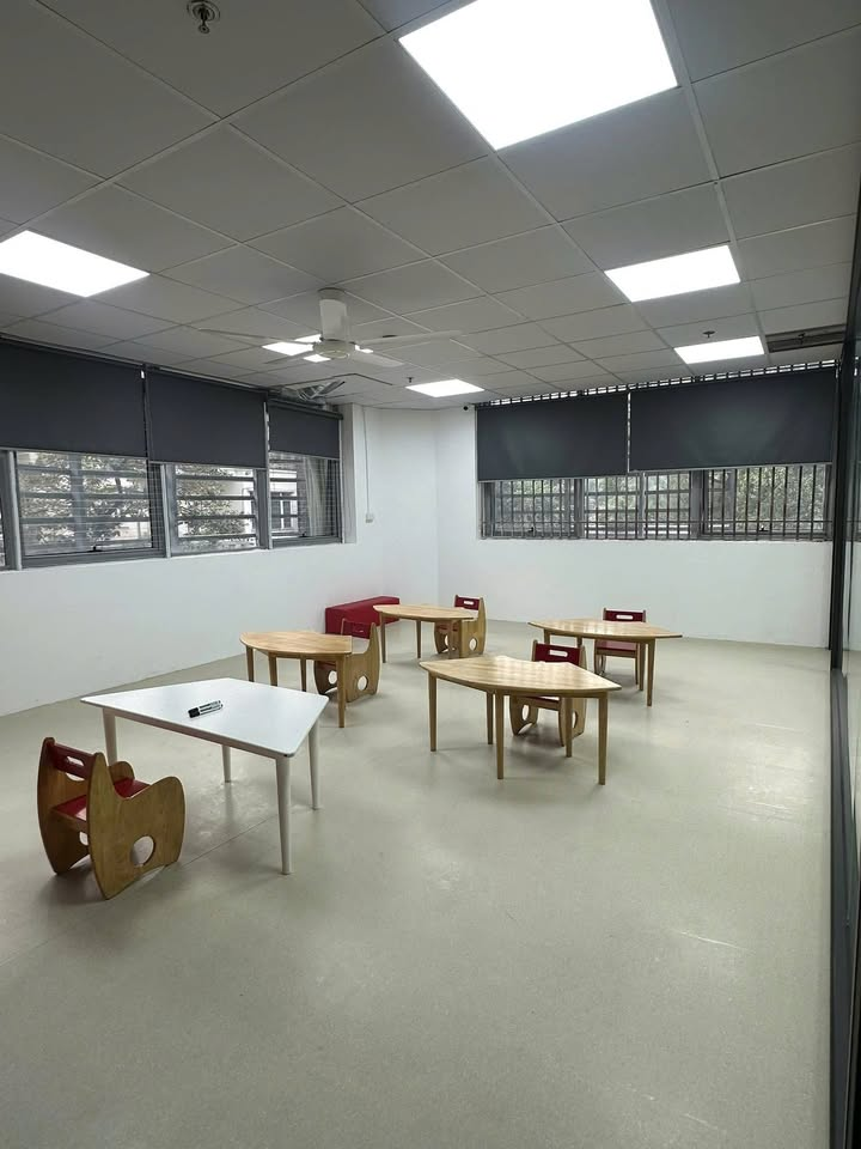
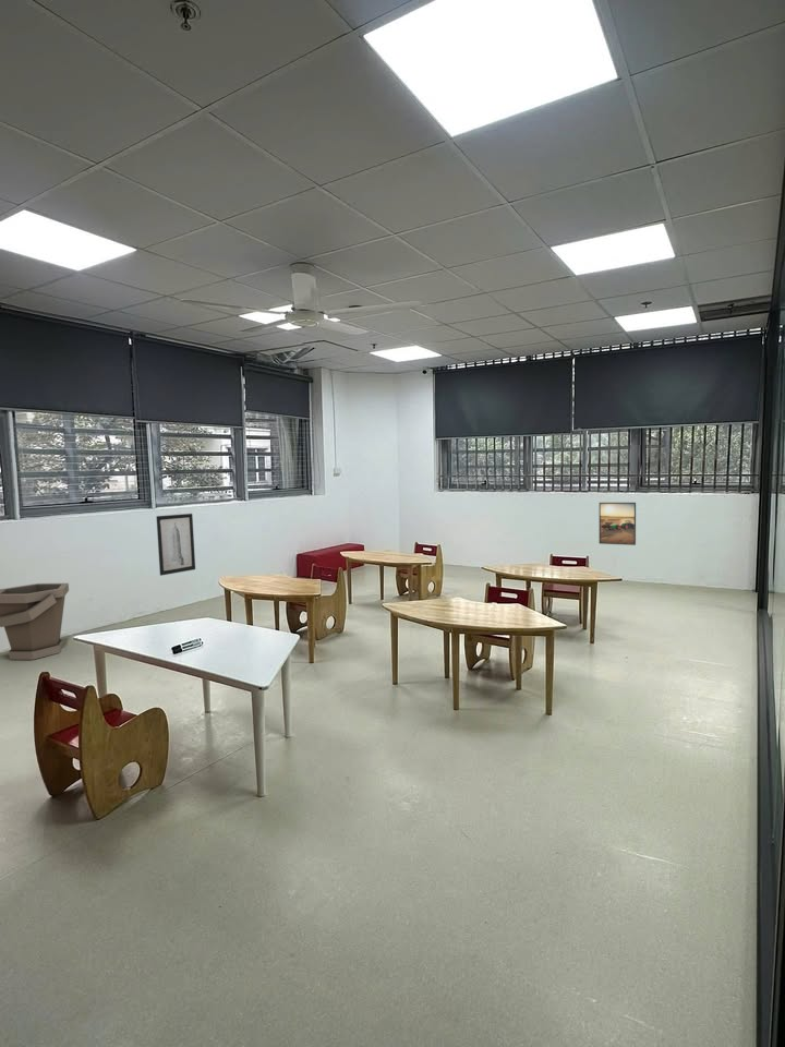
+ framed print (617, 522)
+ bucket (35, 621)
+ wall art (176, 543)
